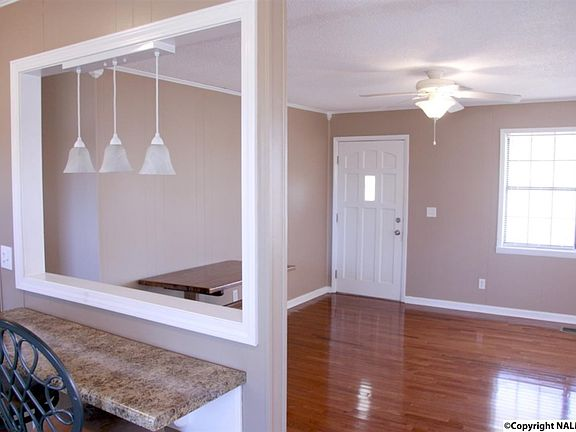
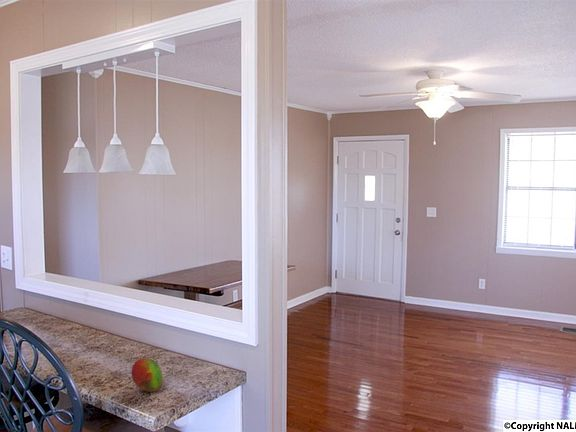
+ fruit (148, 374)
